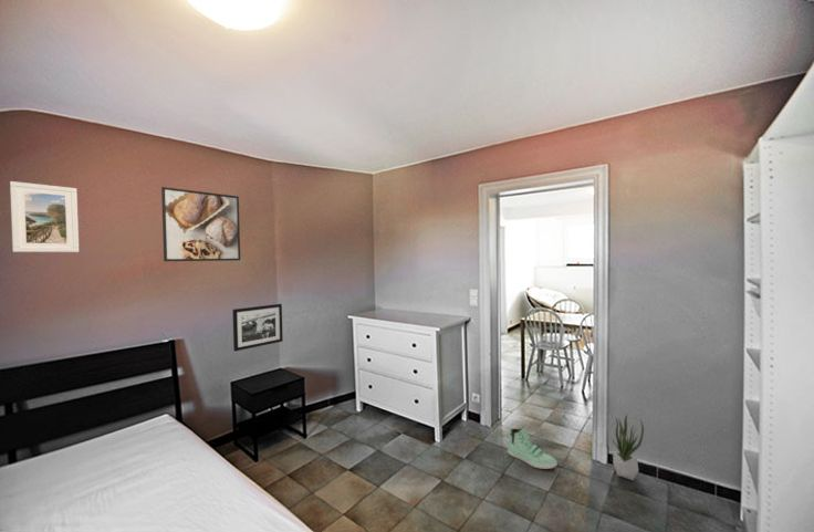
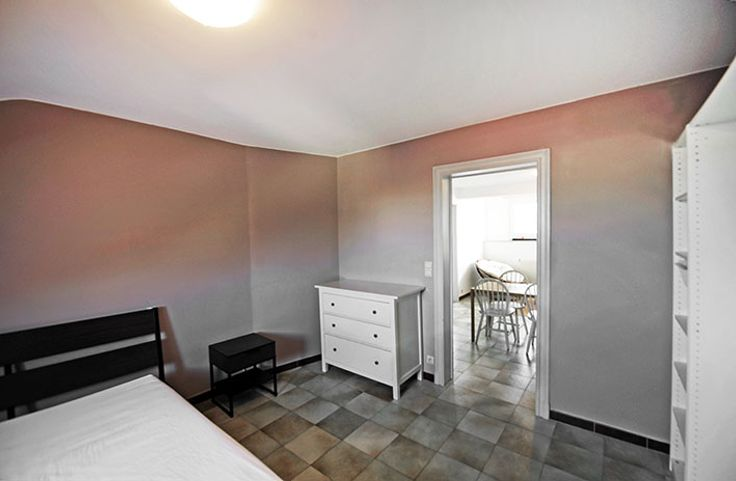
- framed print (204, 226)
- potted plant (627, 446)
- sneaker (531, 446)
- picture frame (259, 325)
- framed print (45, 218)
